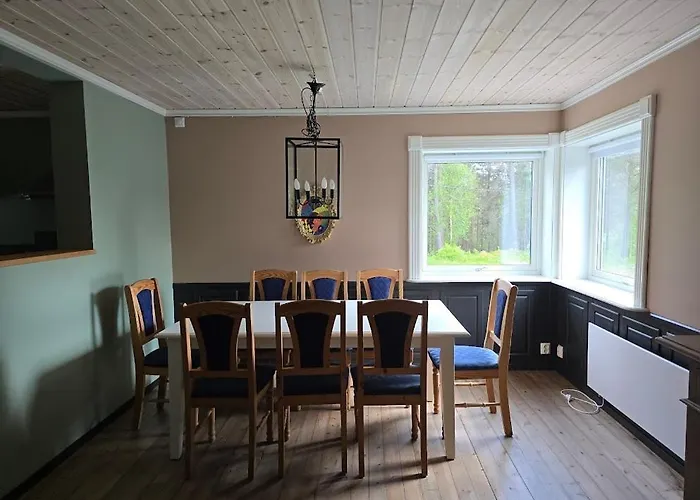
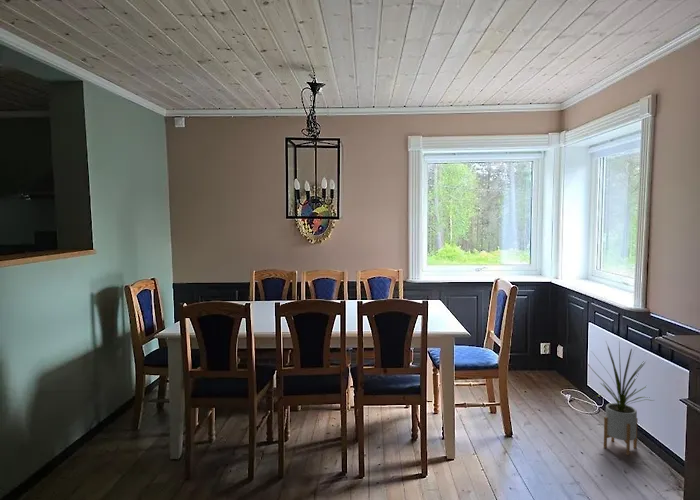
+ house plant (623, 396)
